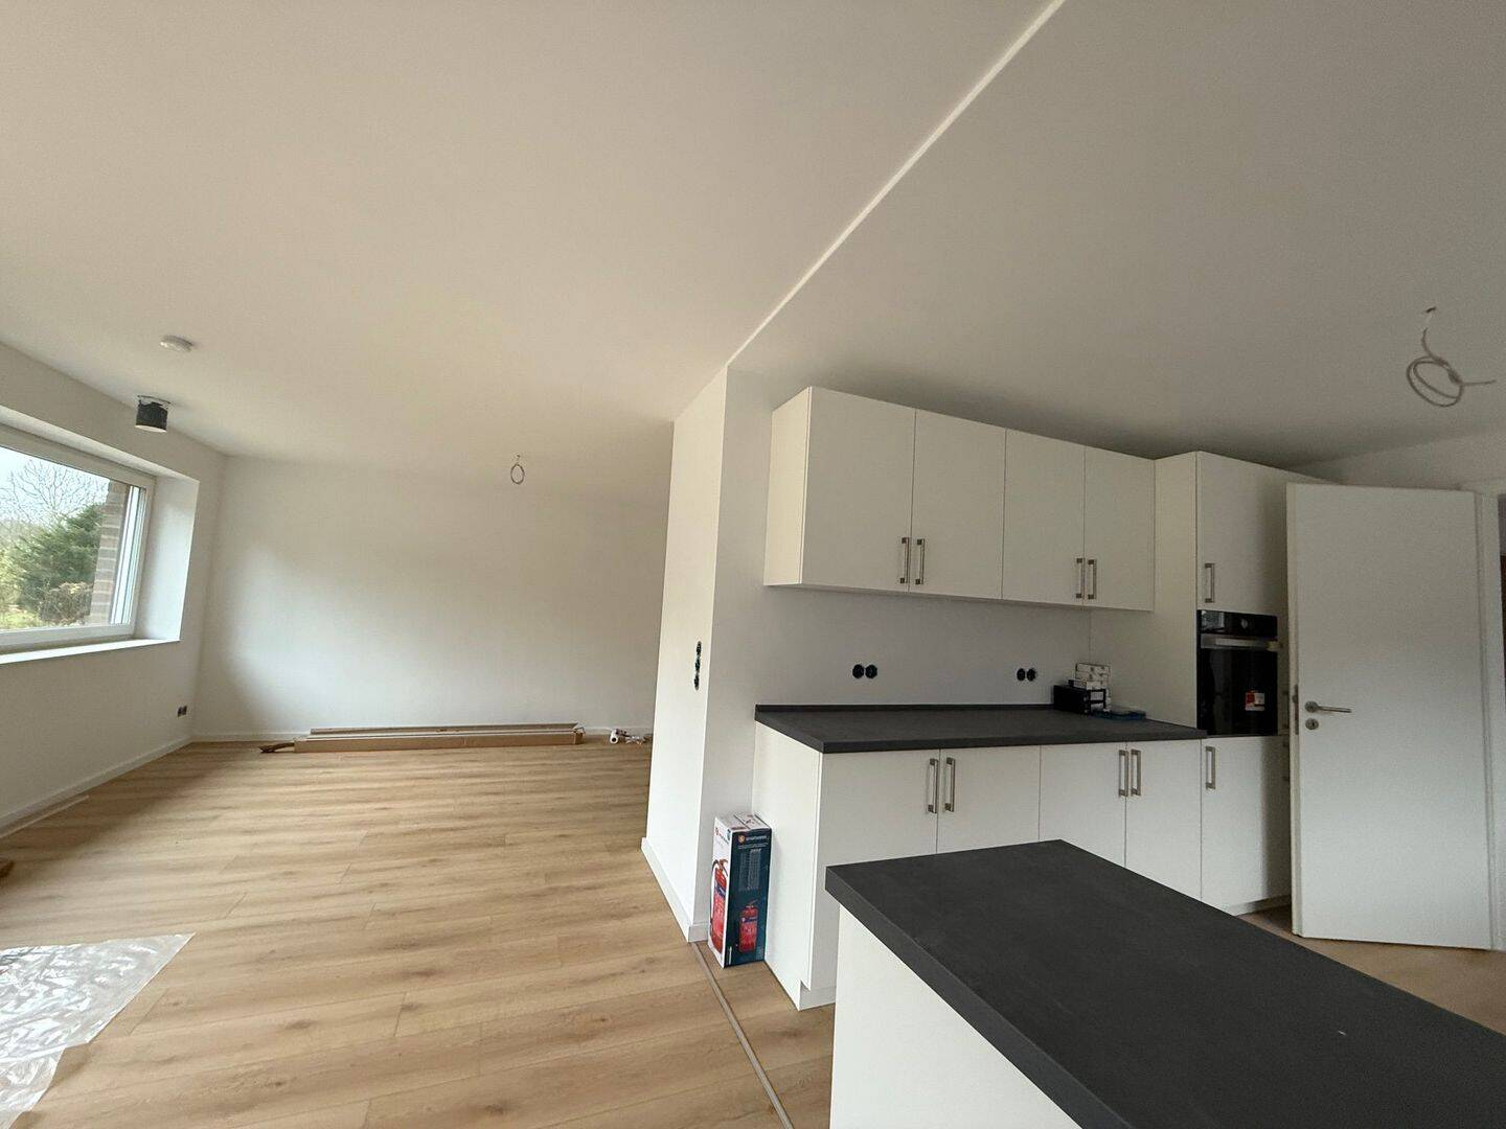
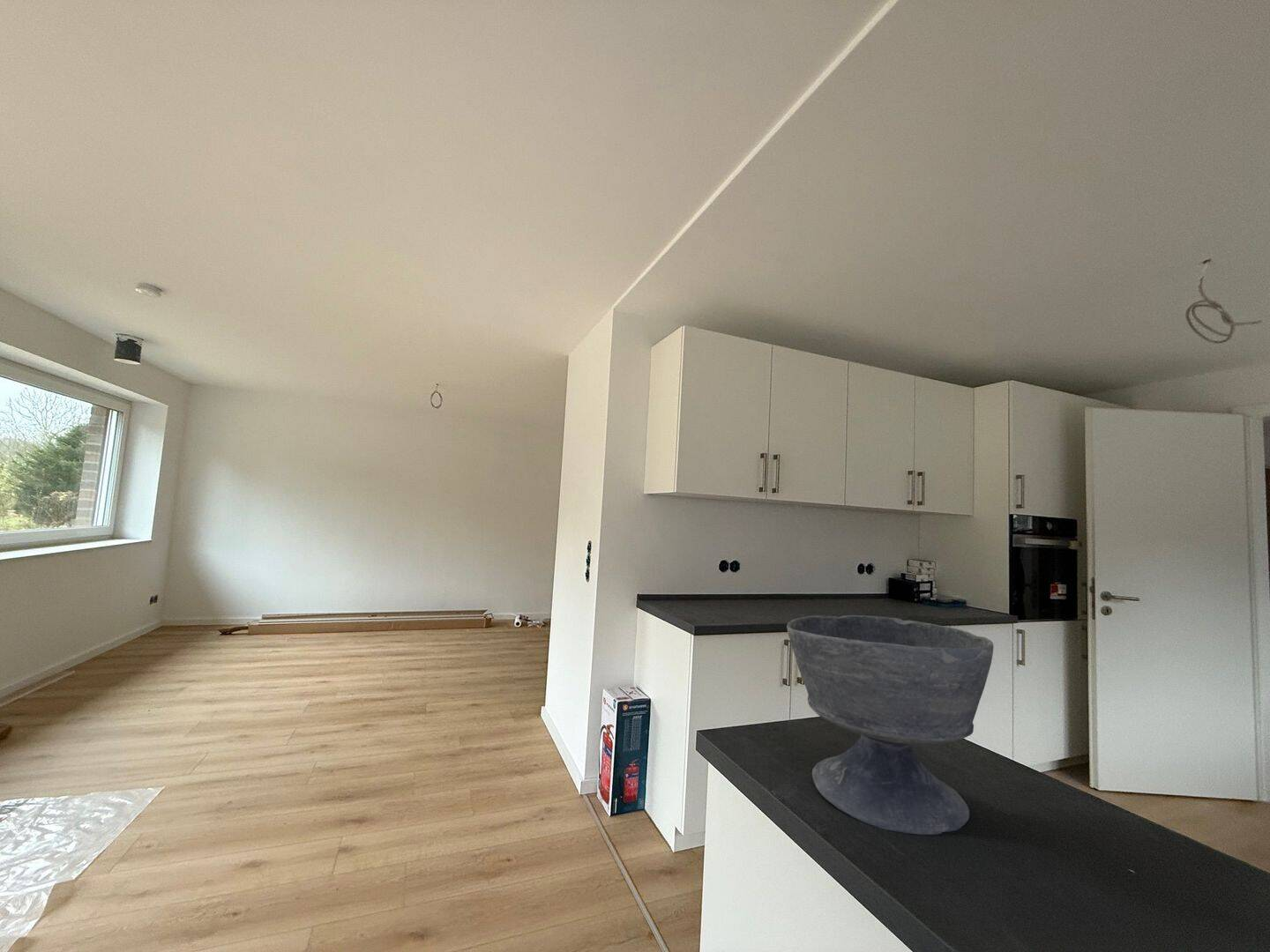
+ bowl (881, 707)
